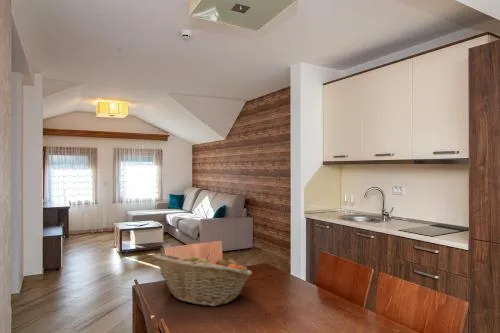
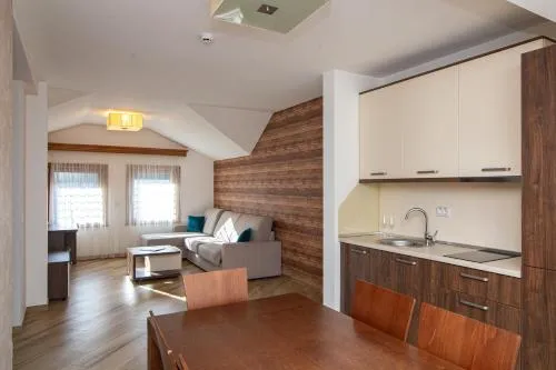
- fruit basket (201, 272)
